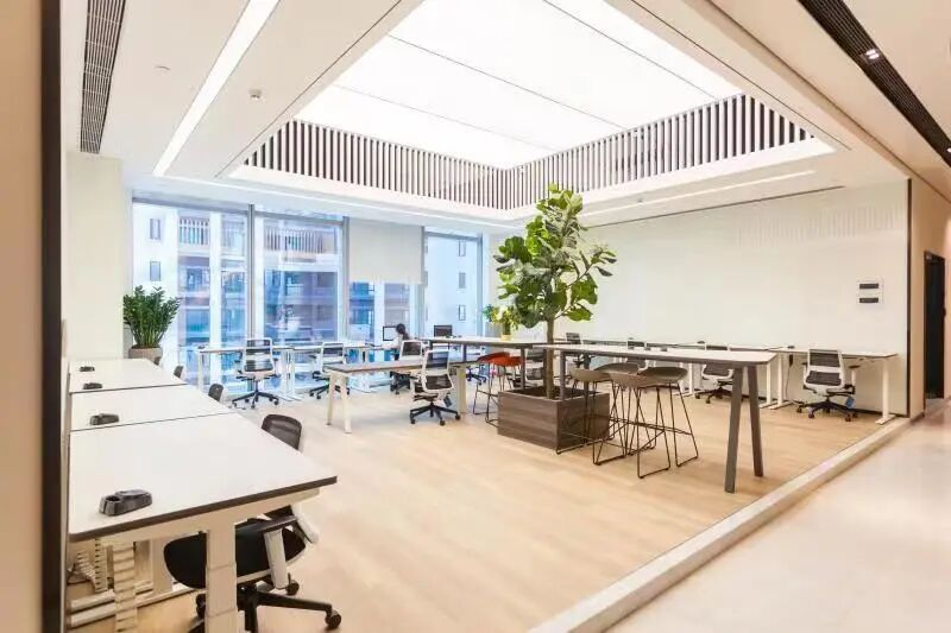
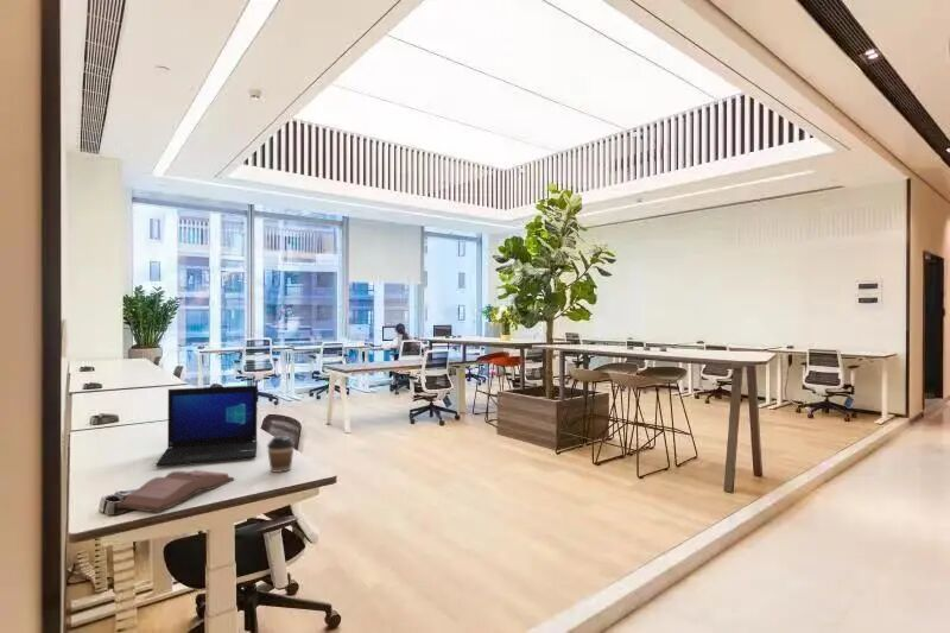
+ coffee cup (280, 452)
+ hardback book (179, 485)
+ laptop (210, 423)
